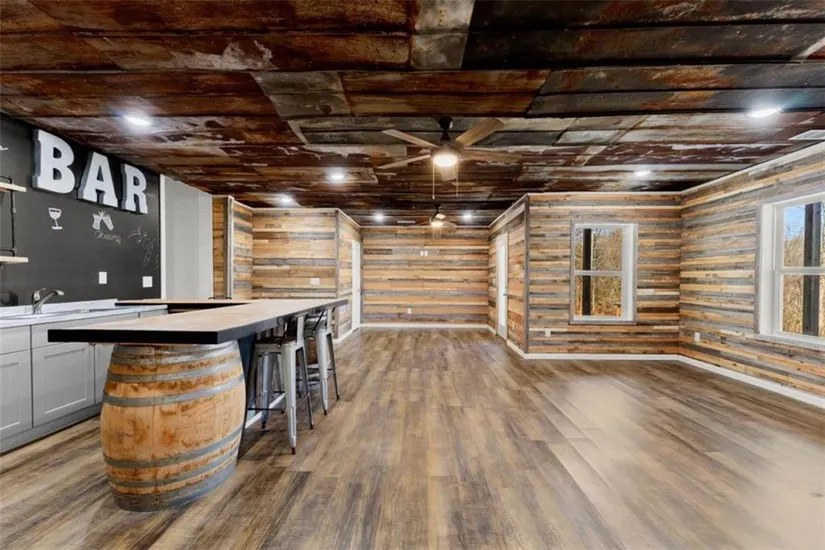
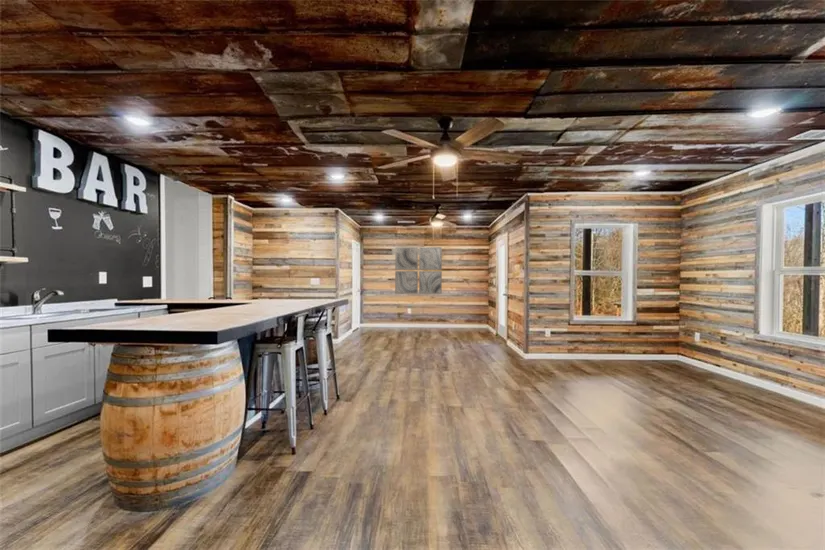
+ wall art (419, 269)
